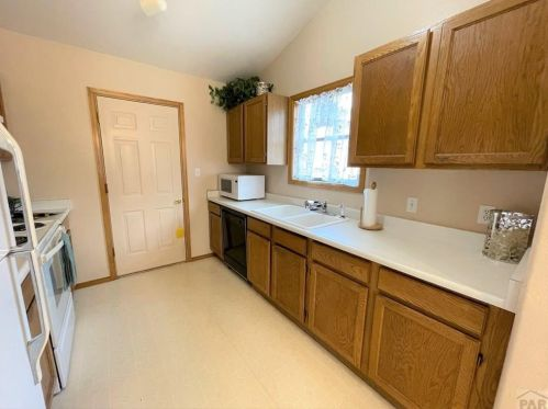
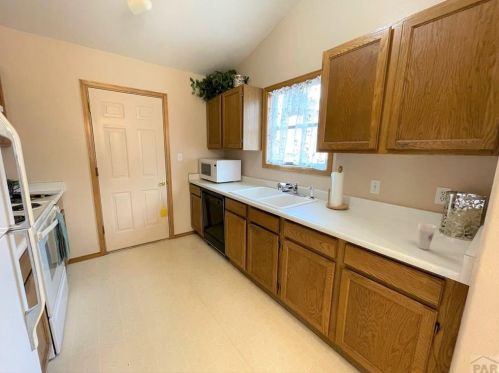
+ cup (425, 236)
